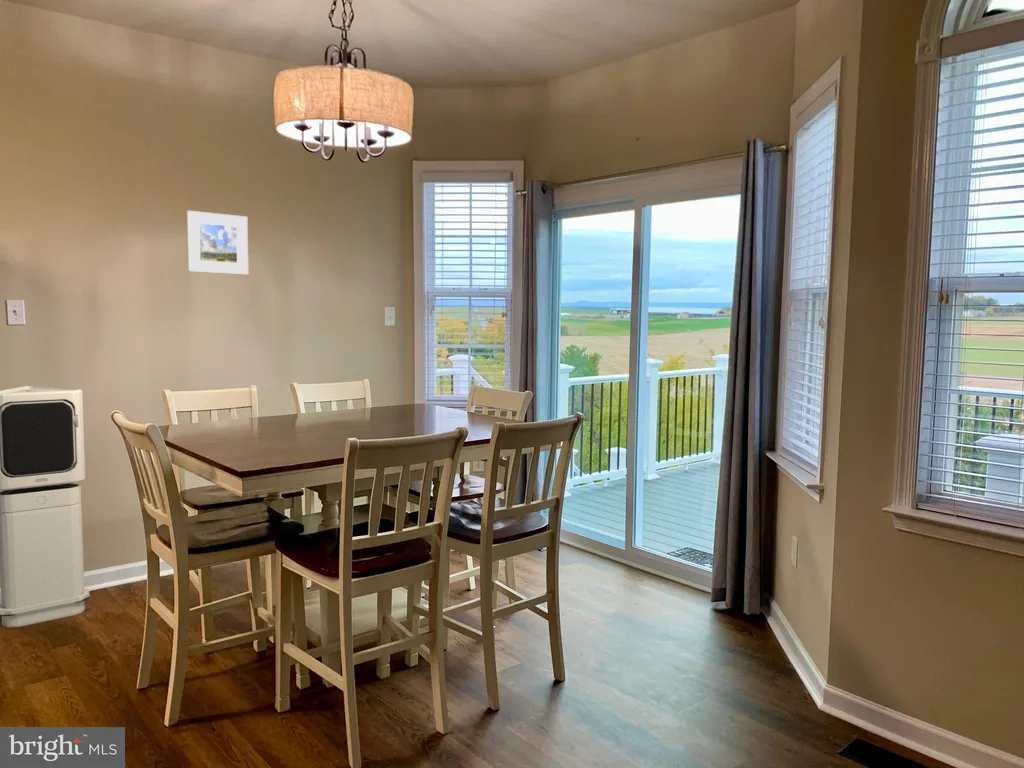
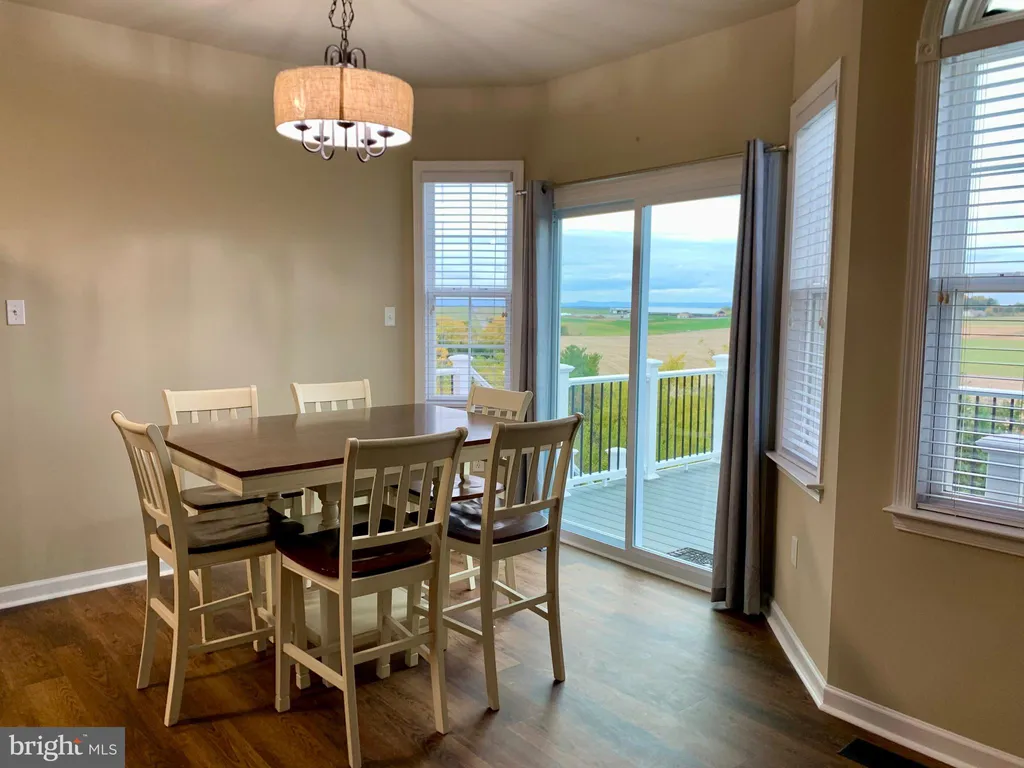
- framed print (218, 243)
- air purifier (37, 500)
